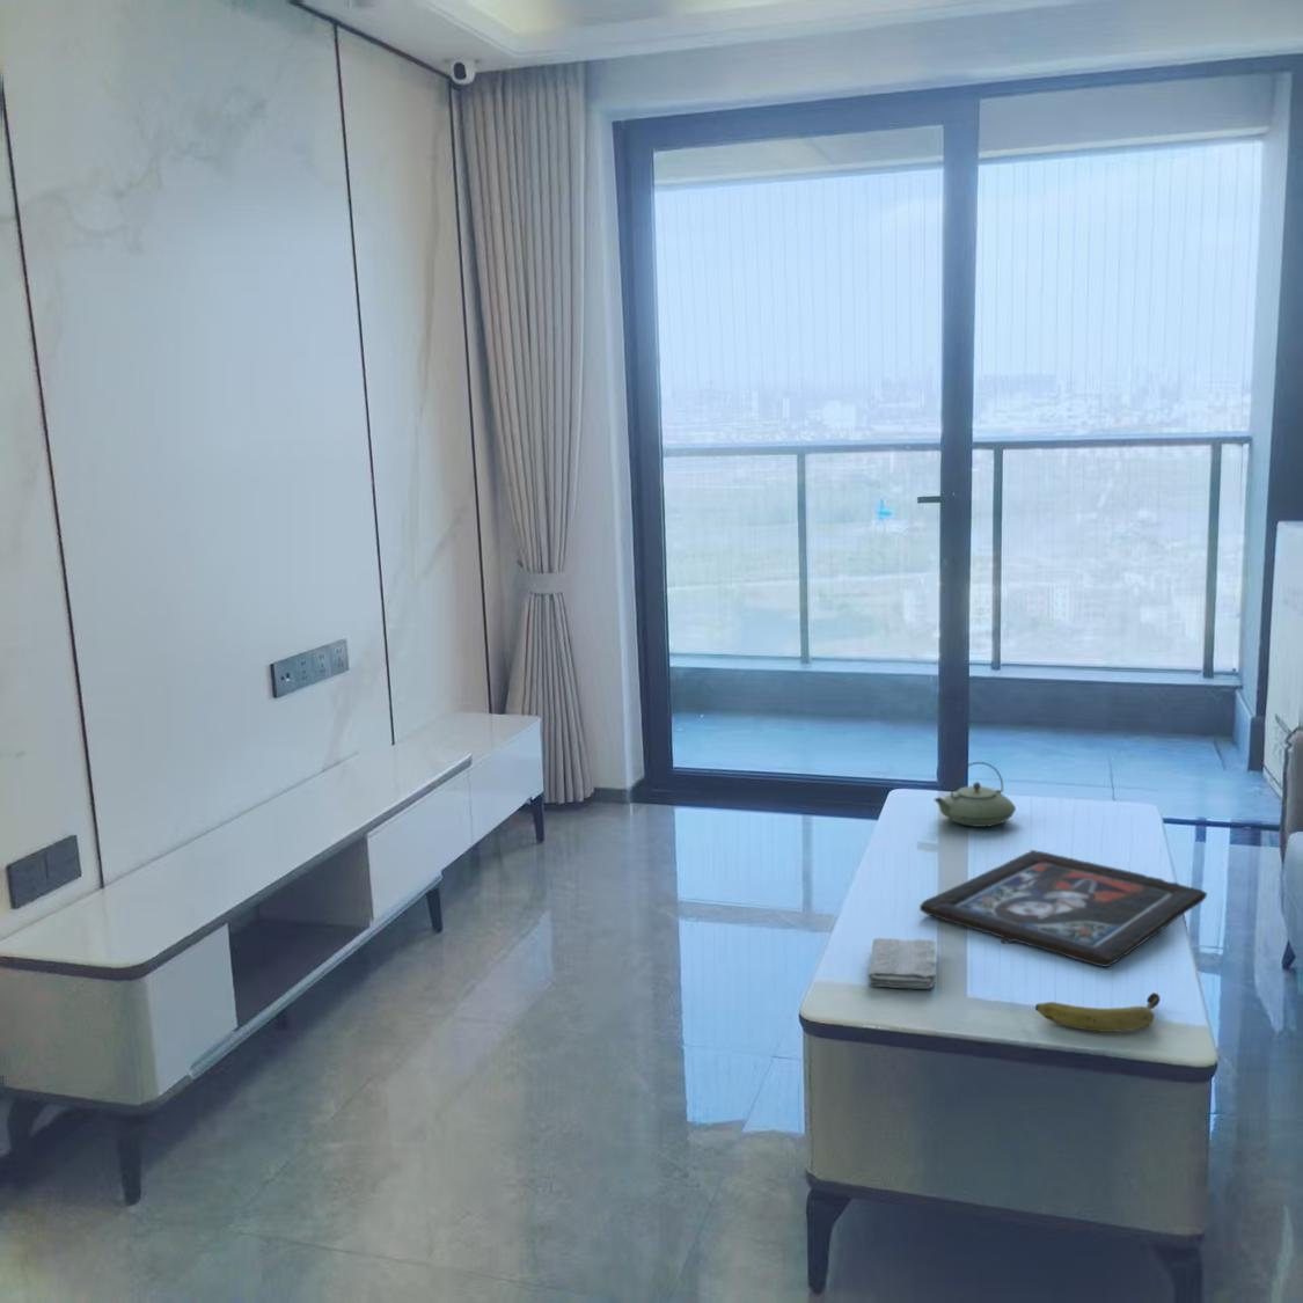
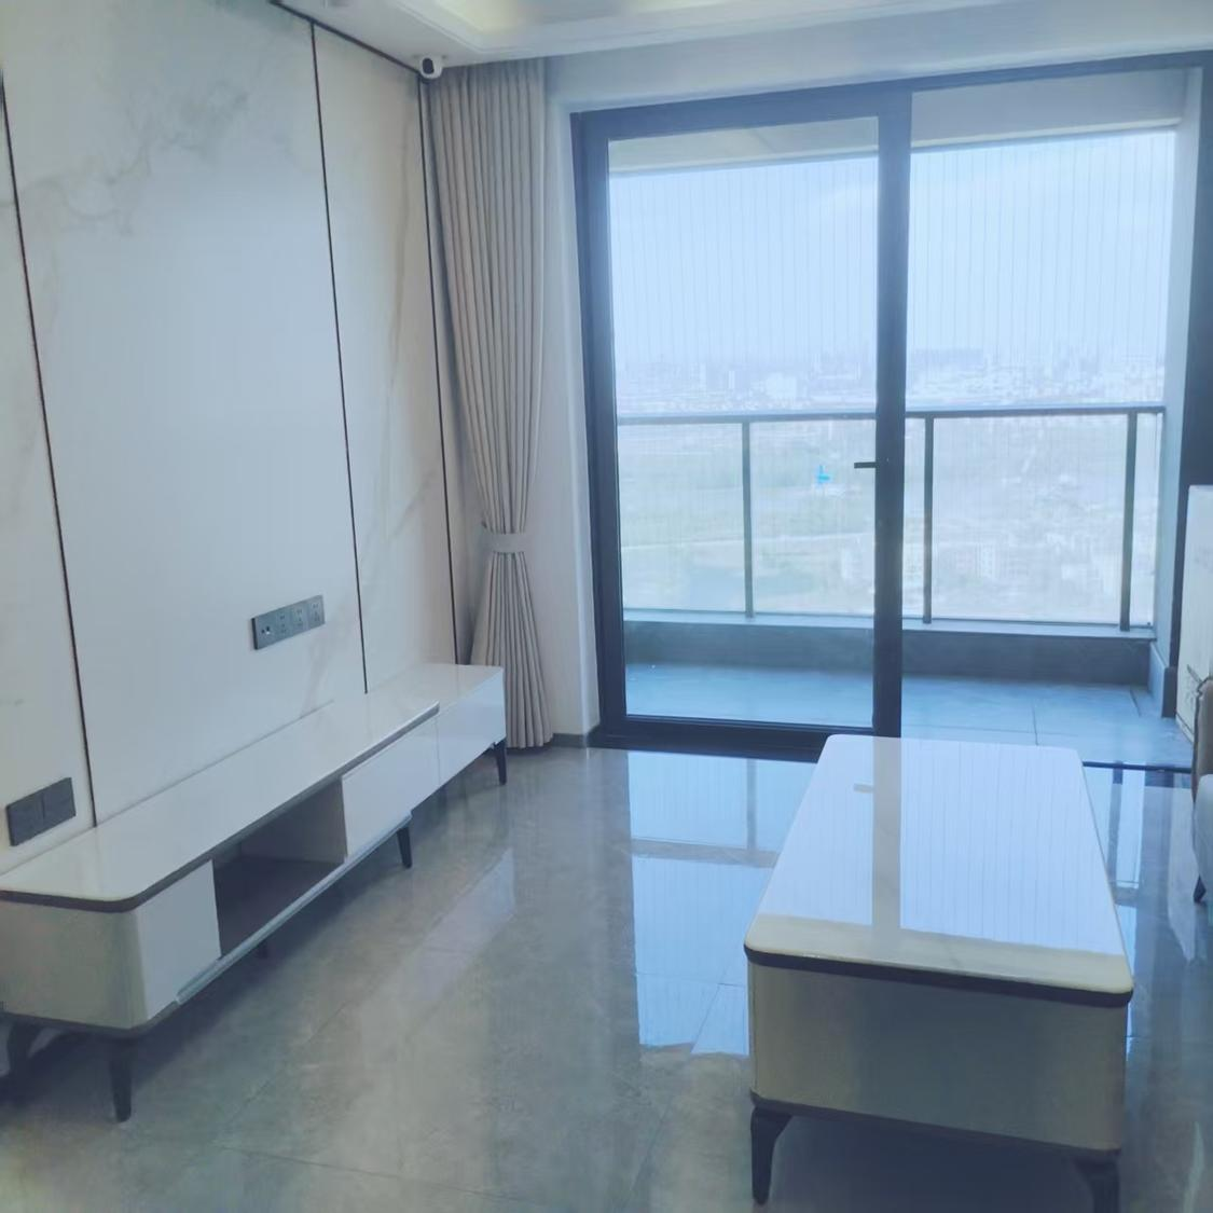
- washcloth (902, 961)
- fruit (1097, 1007)
- religious icon (1062, 903)
- teapot (971, 791)
